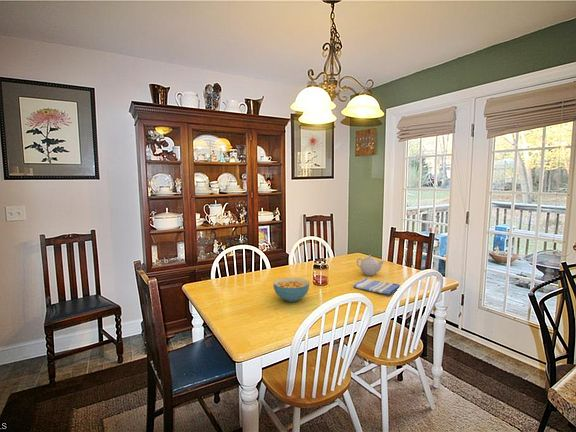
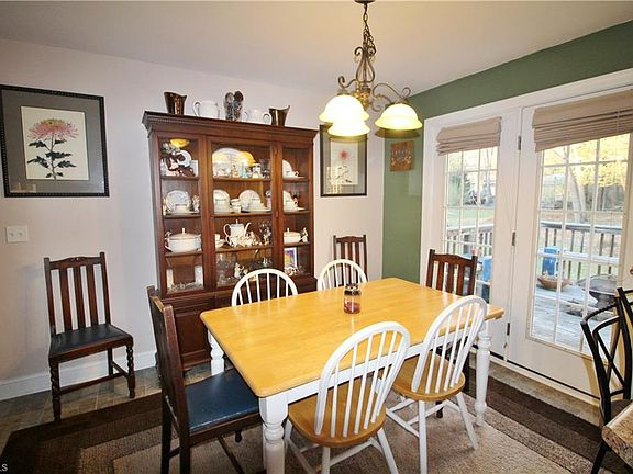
- teapot (369, 264)
- cereal bowl (291, 291)
- dish towel (376, 285)
